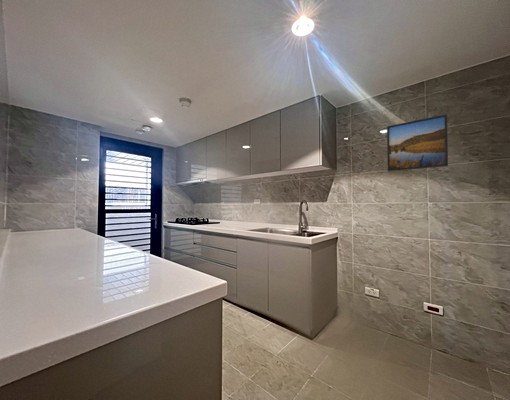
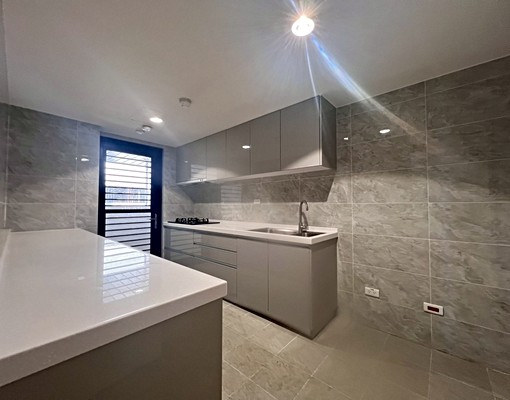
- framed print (415, 144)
